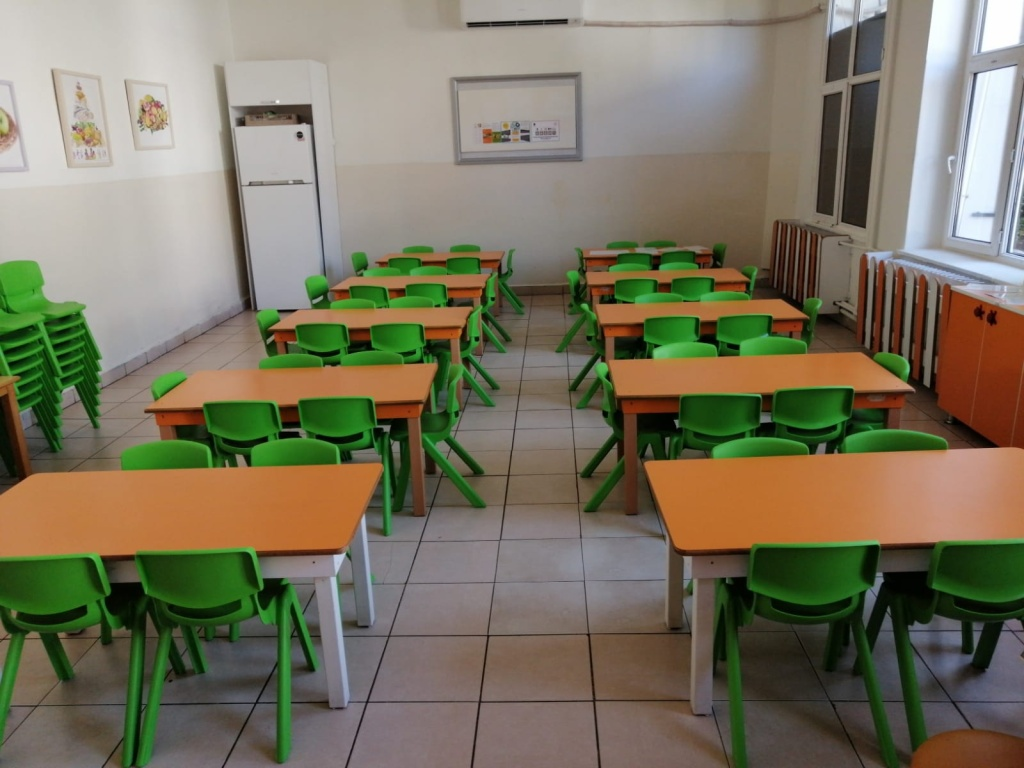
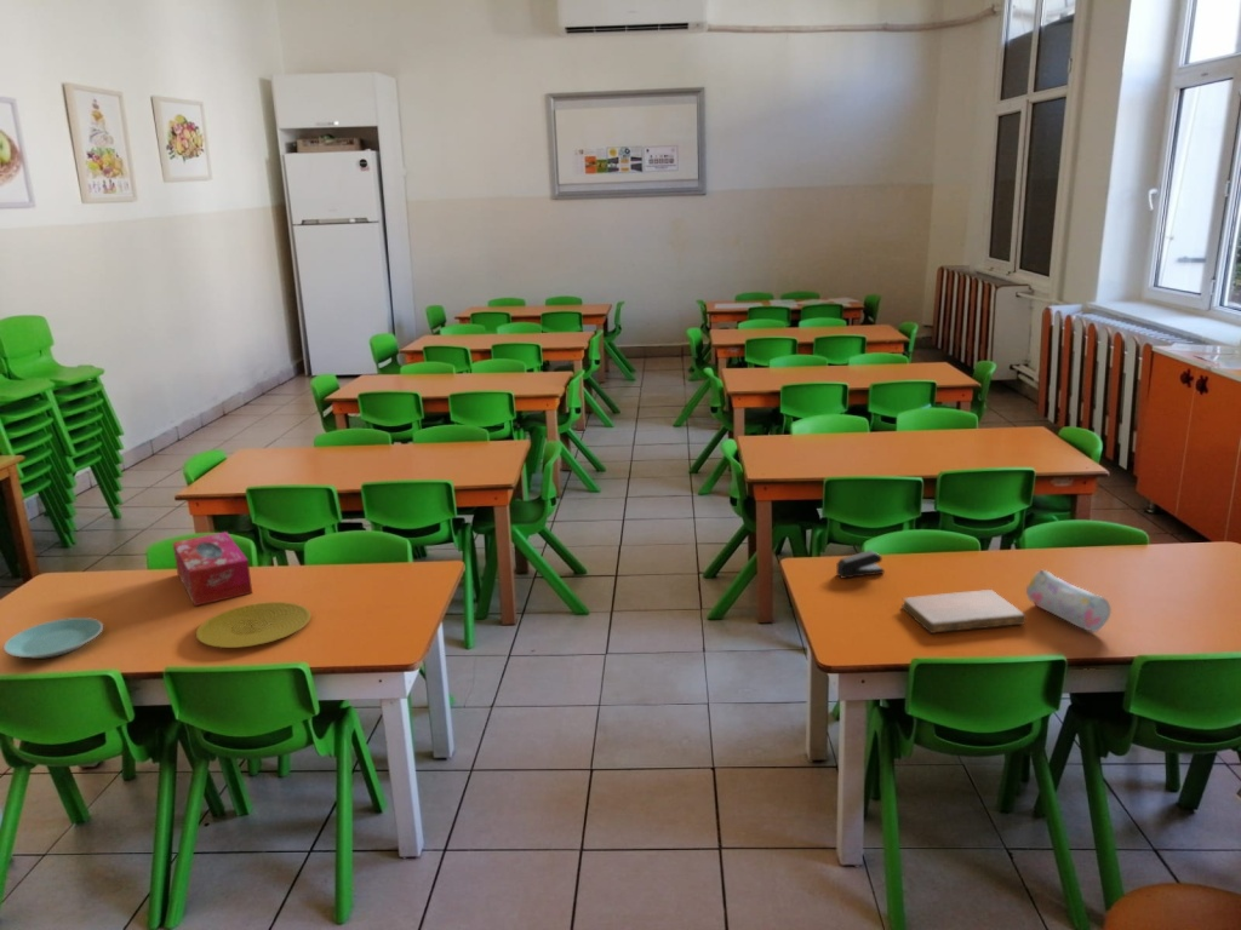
+ stapler (859, 563)
+ plate (55, 639)
+ tissue box (211, 567)
+ plate (255, 625)
+ pencil case (1068, 599)
+ notebook (961, 610)
